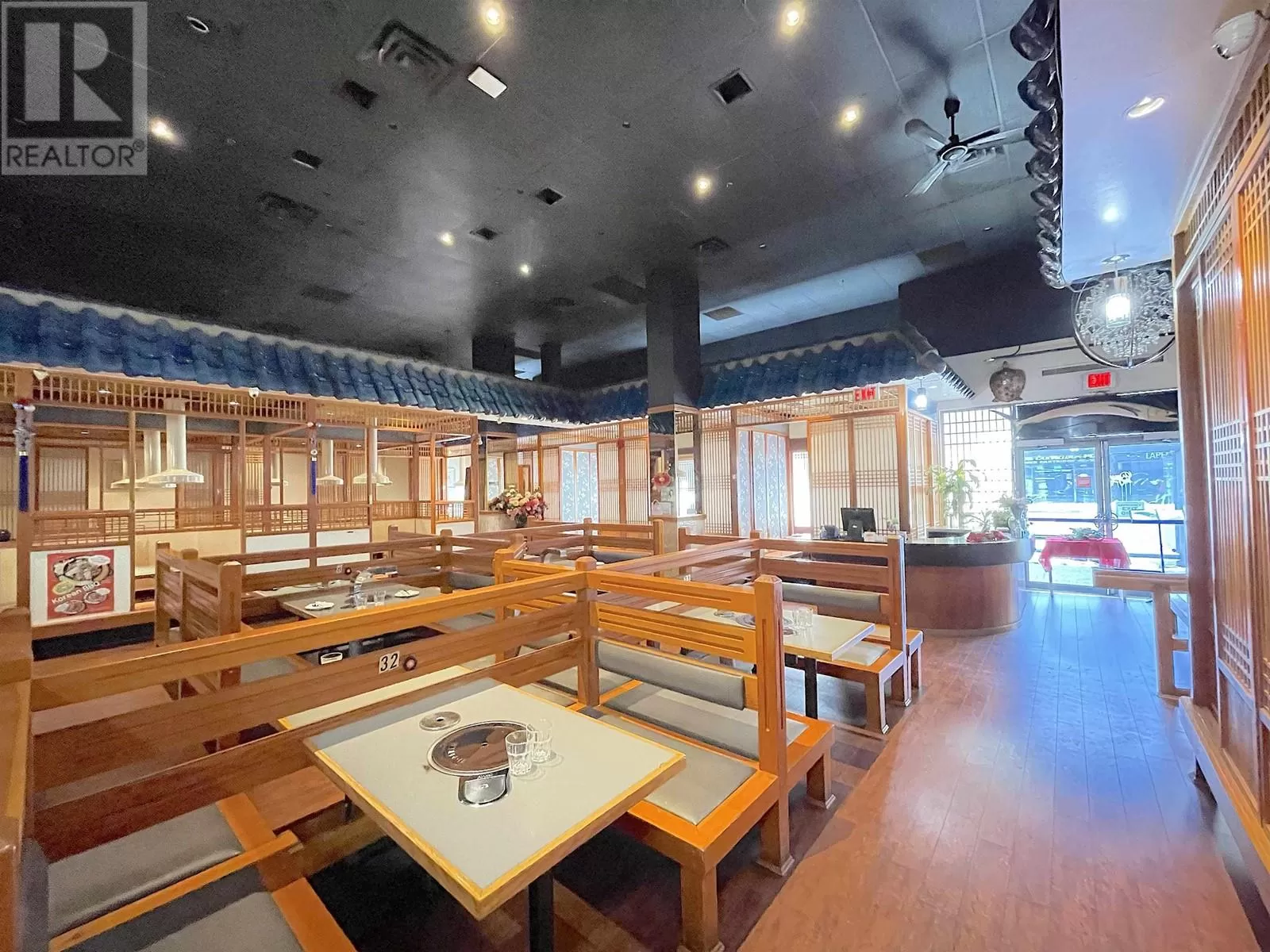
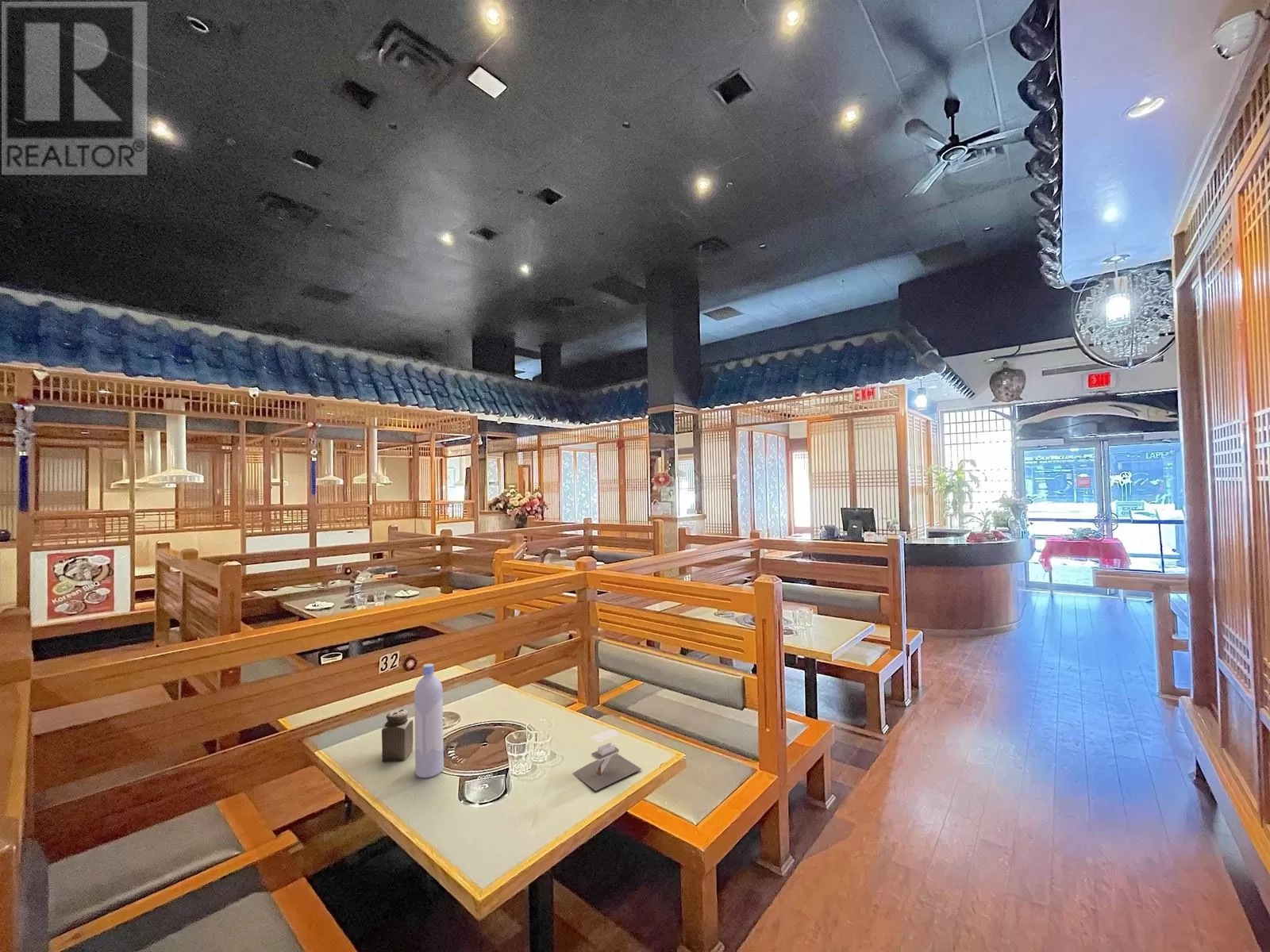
+ bottle (429, 718)
+ napkin holder (605, 753)
+ salt shaker (398, 733)
